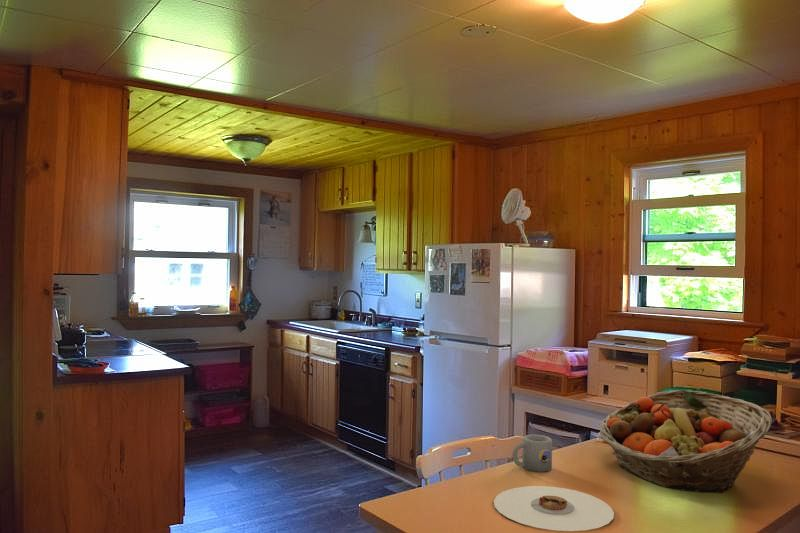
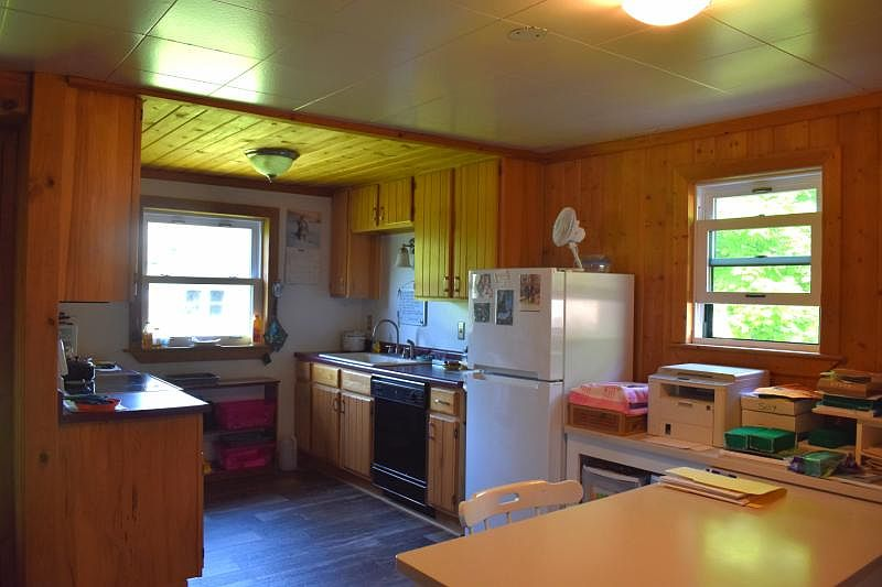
- fruit basket (680, 435)
- plate (552, 502)
- mug (531, 453)
